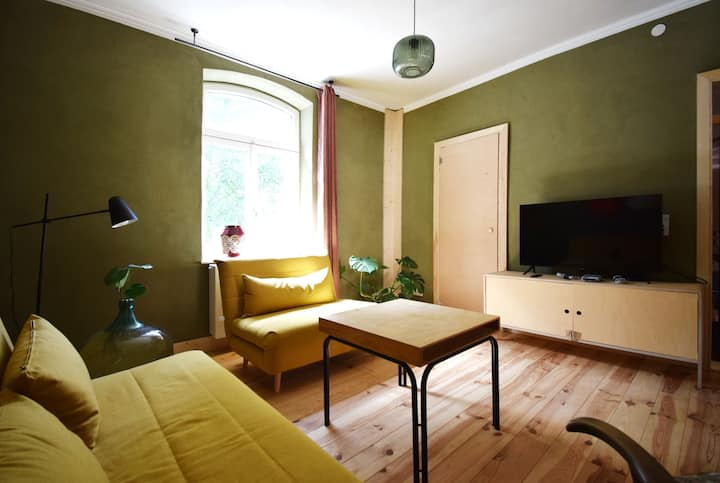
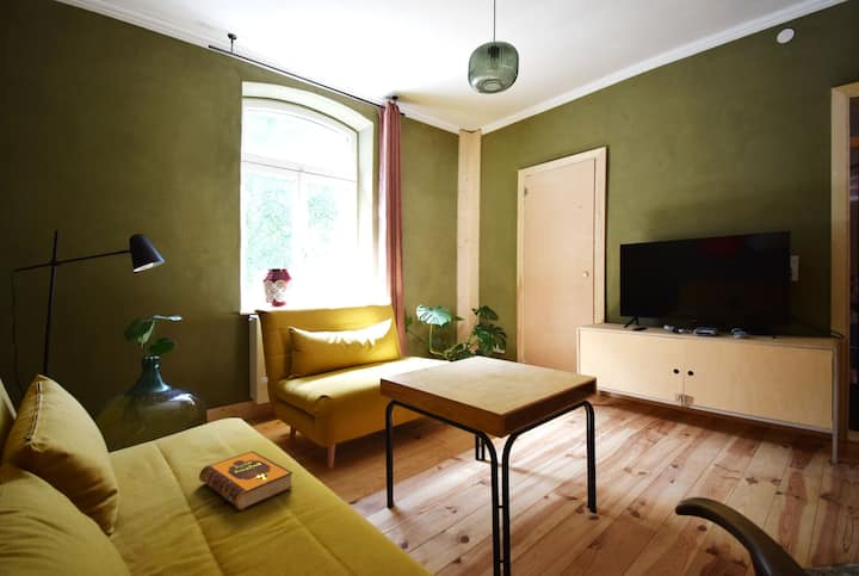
+ hardback book (245, 478)
